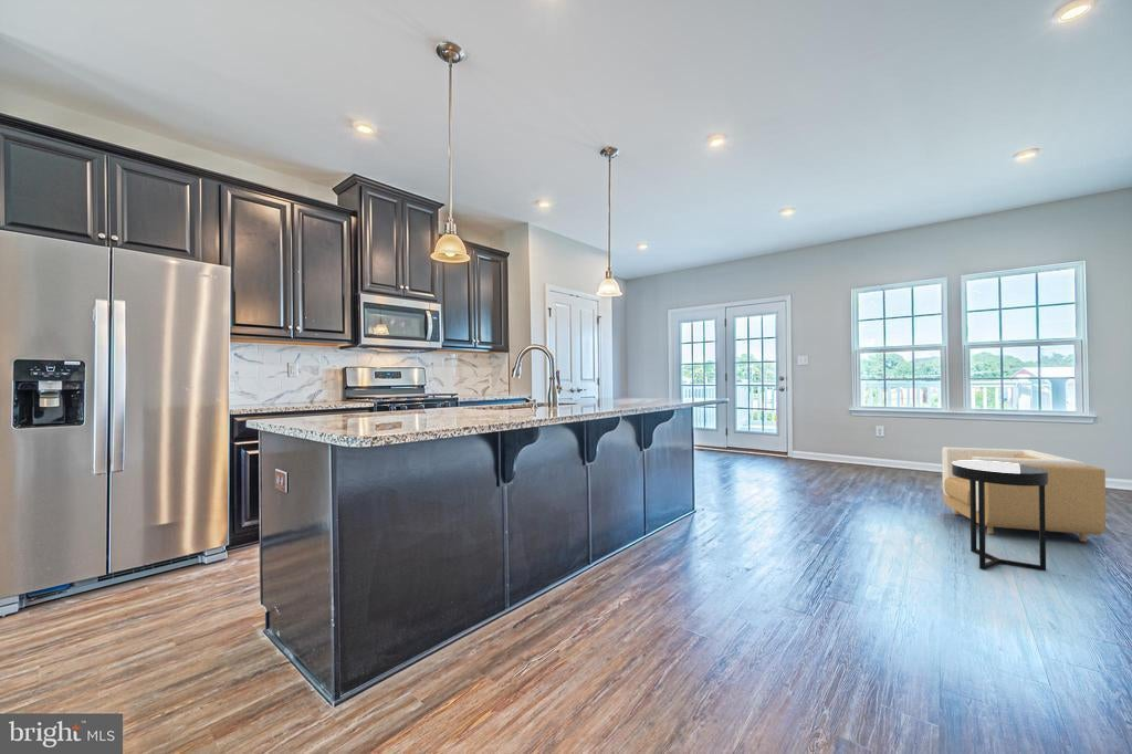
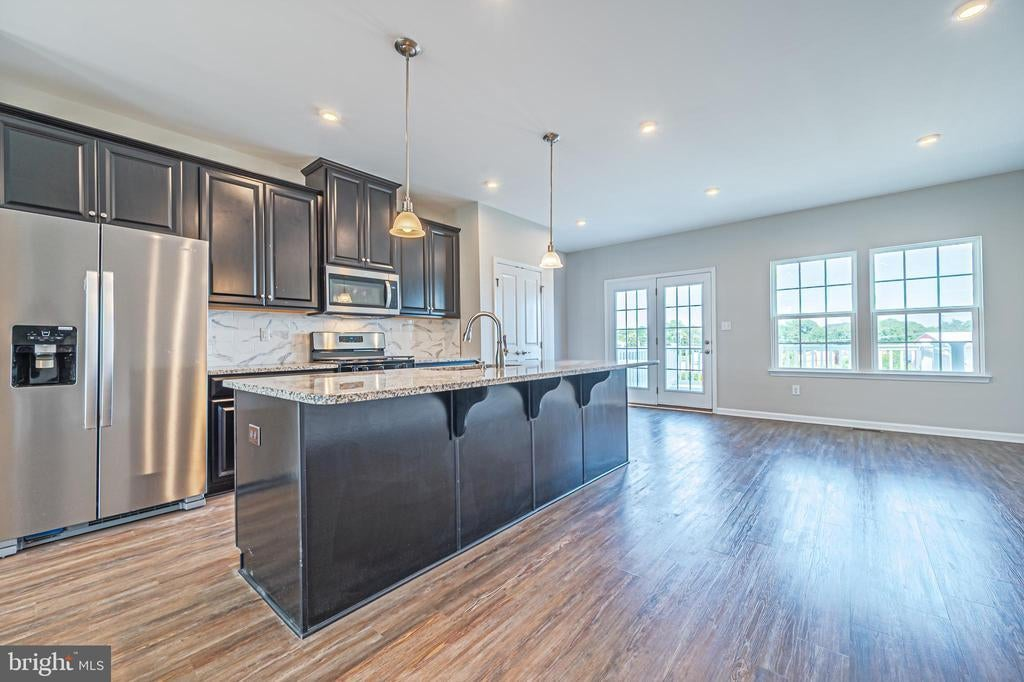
- armchair (1014, 490)
- side table (984, 514)
